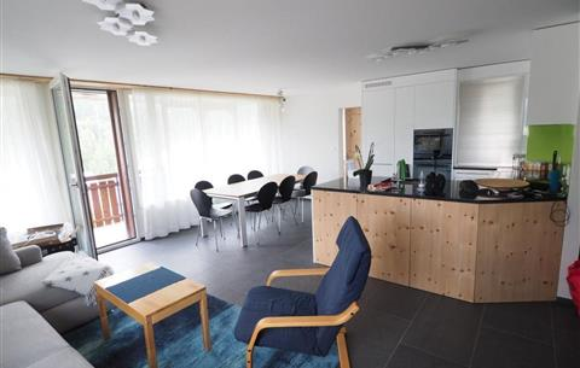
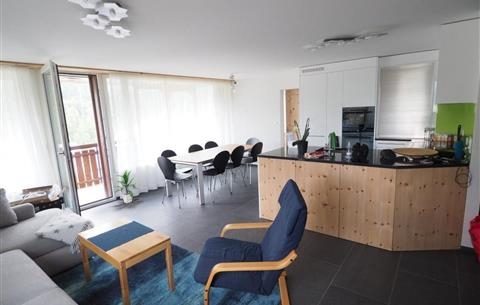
+ indoor plant (126, 186)
